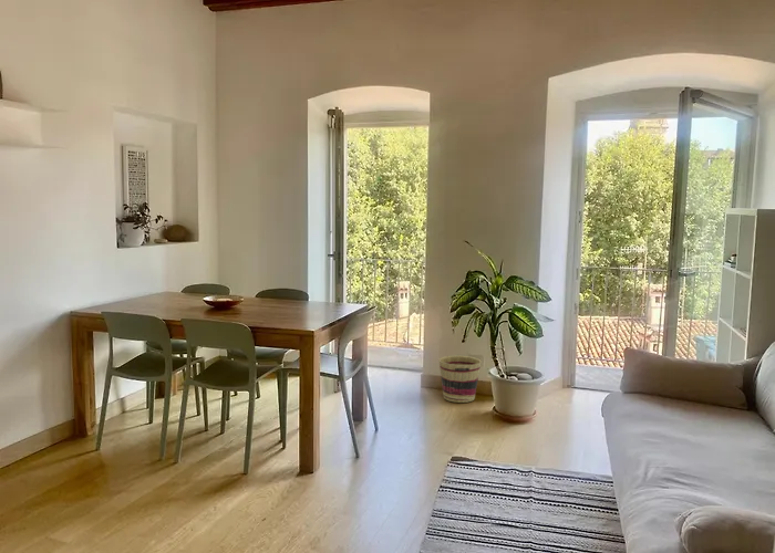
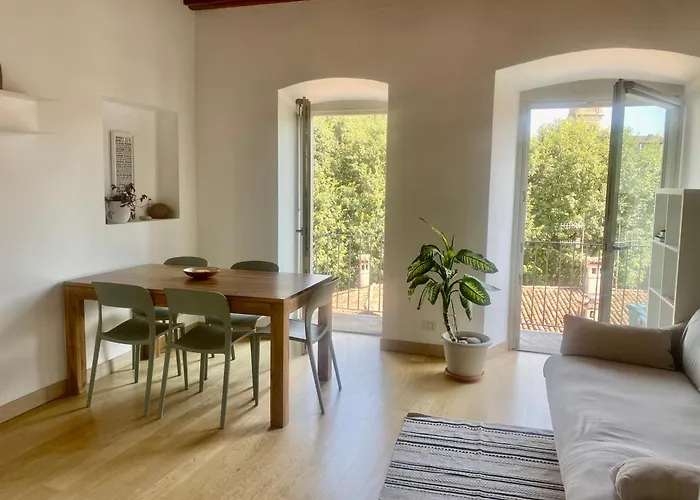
- basket (459, 378)
